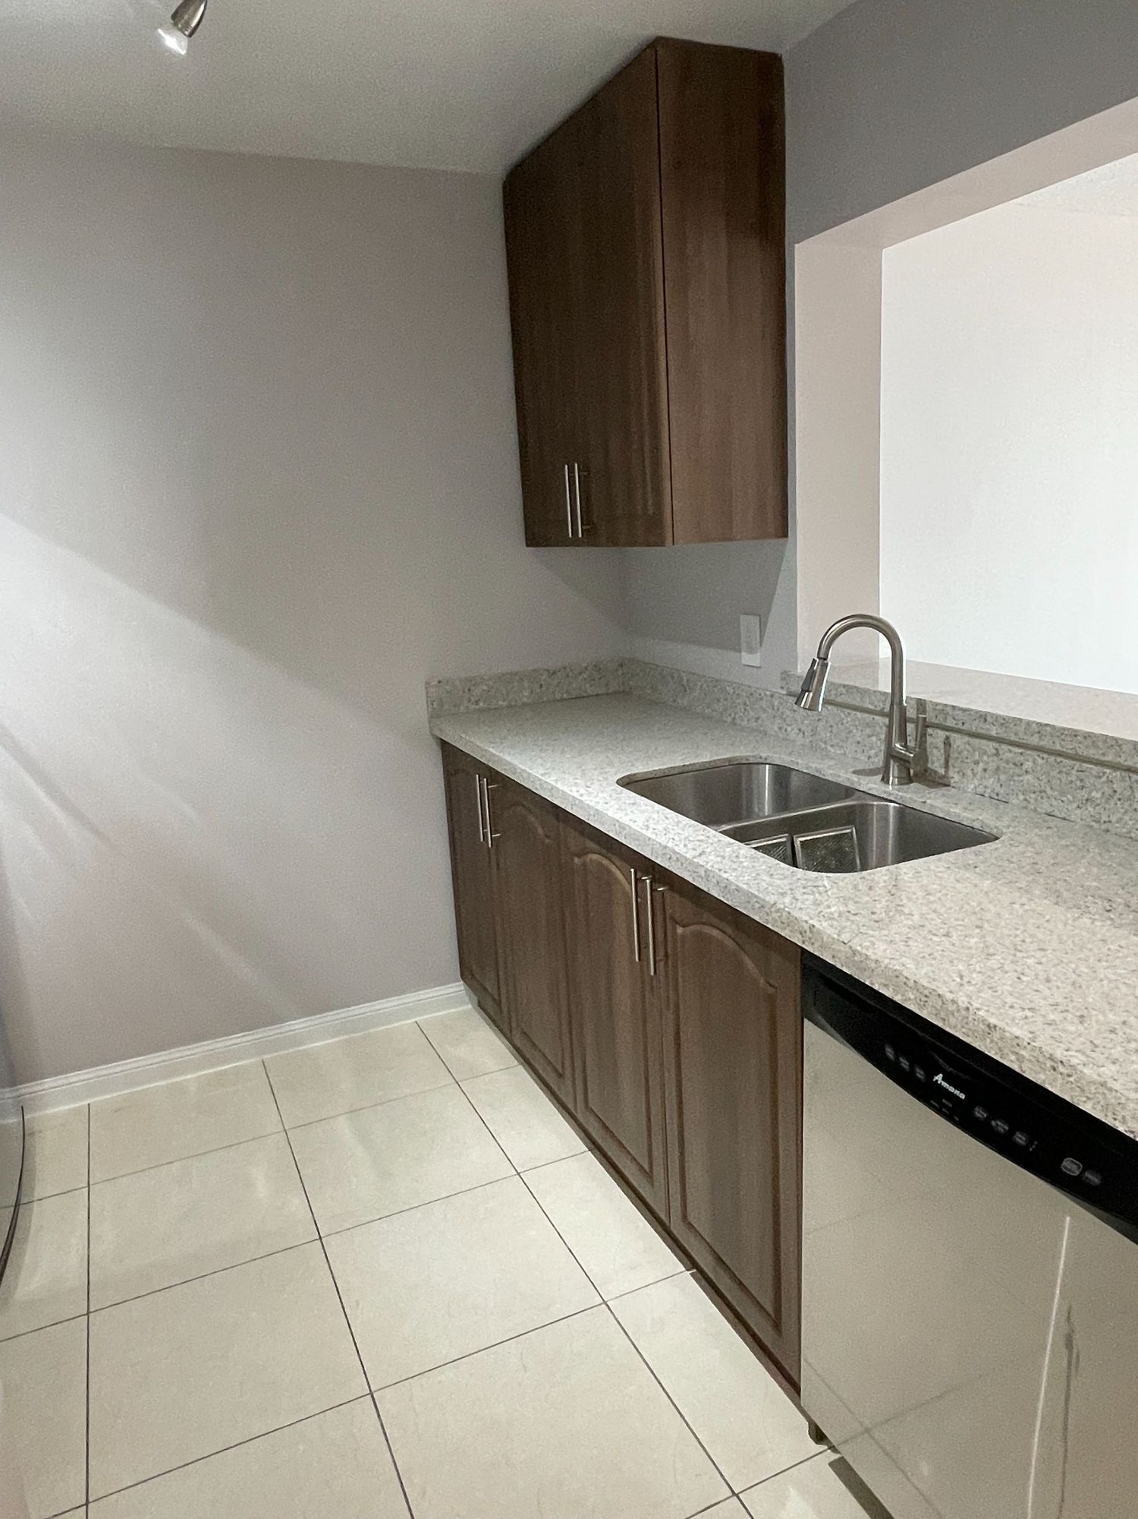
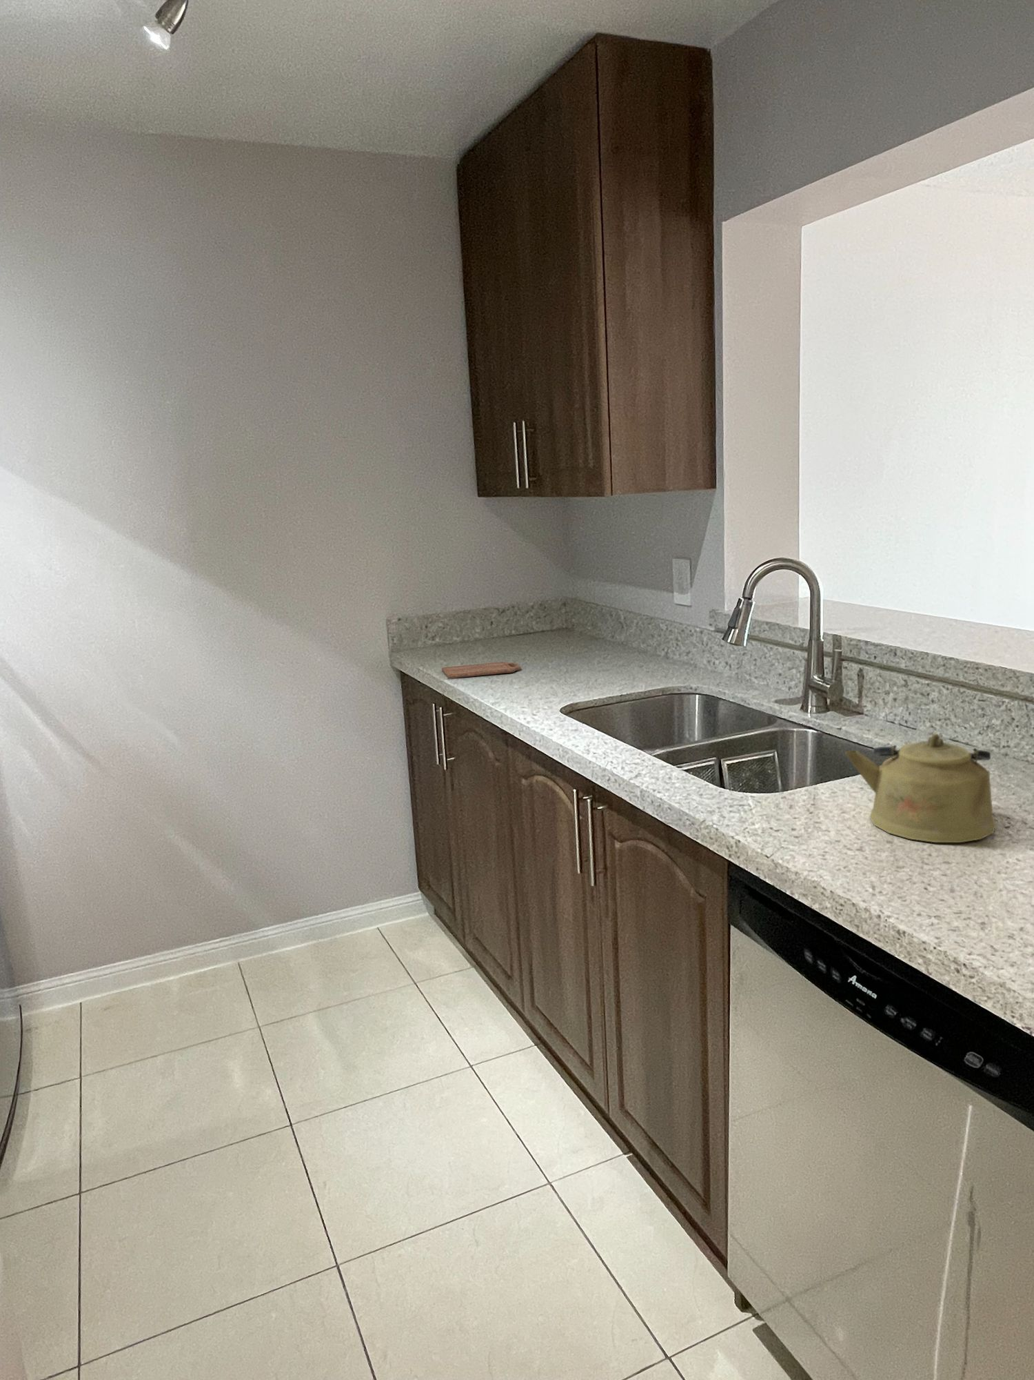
+ kettle (919, 777)
+ cutting board (482, 669)
